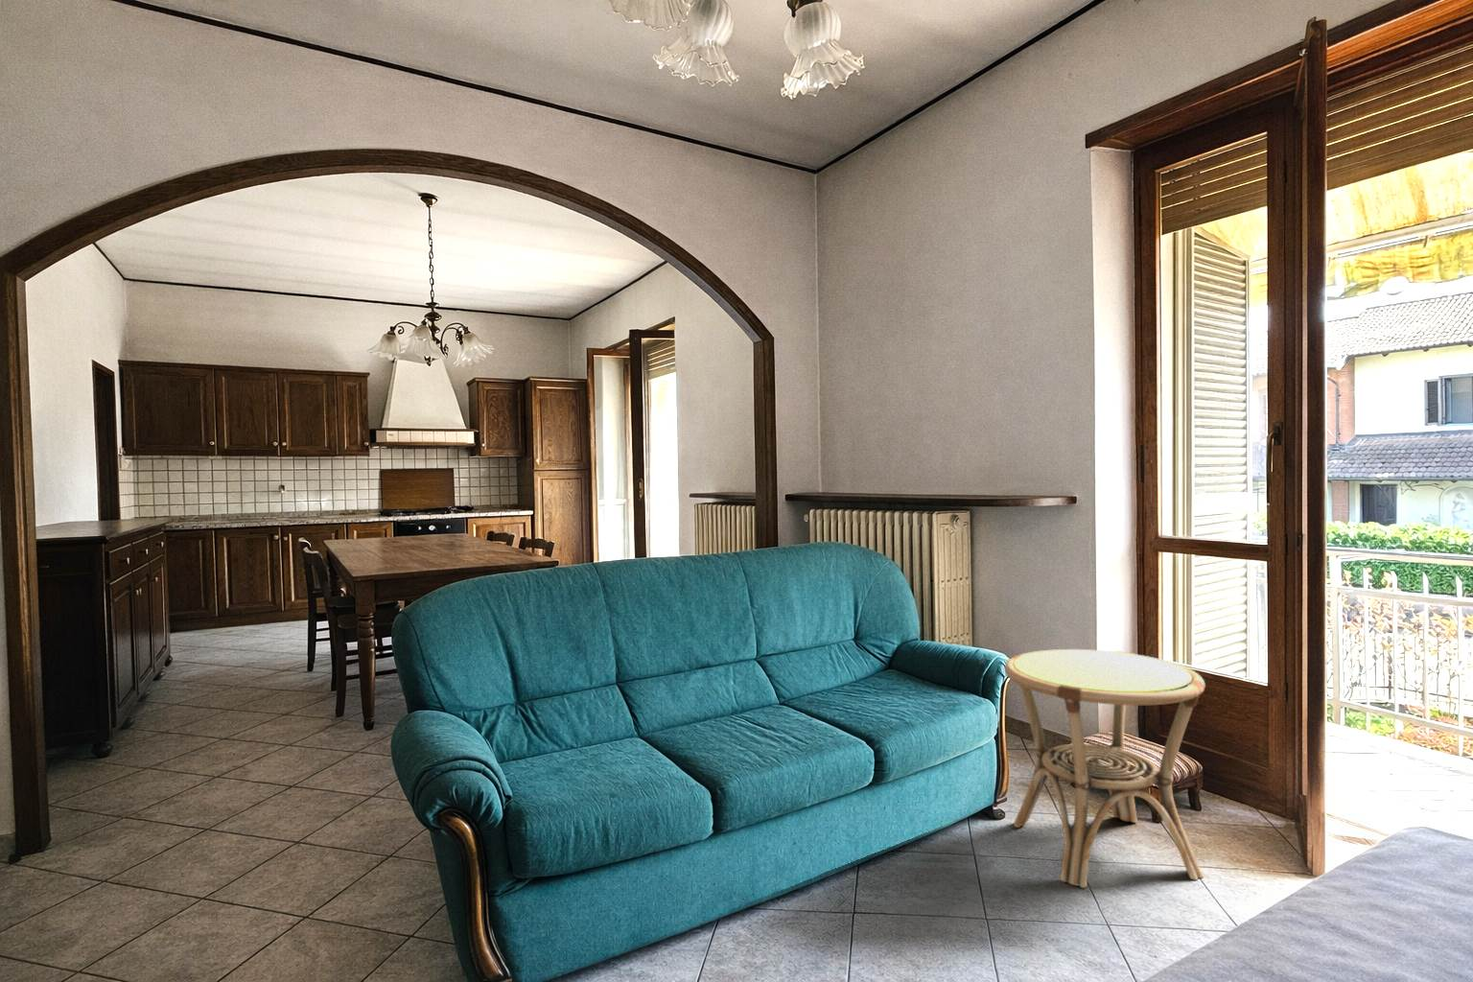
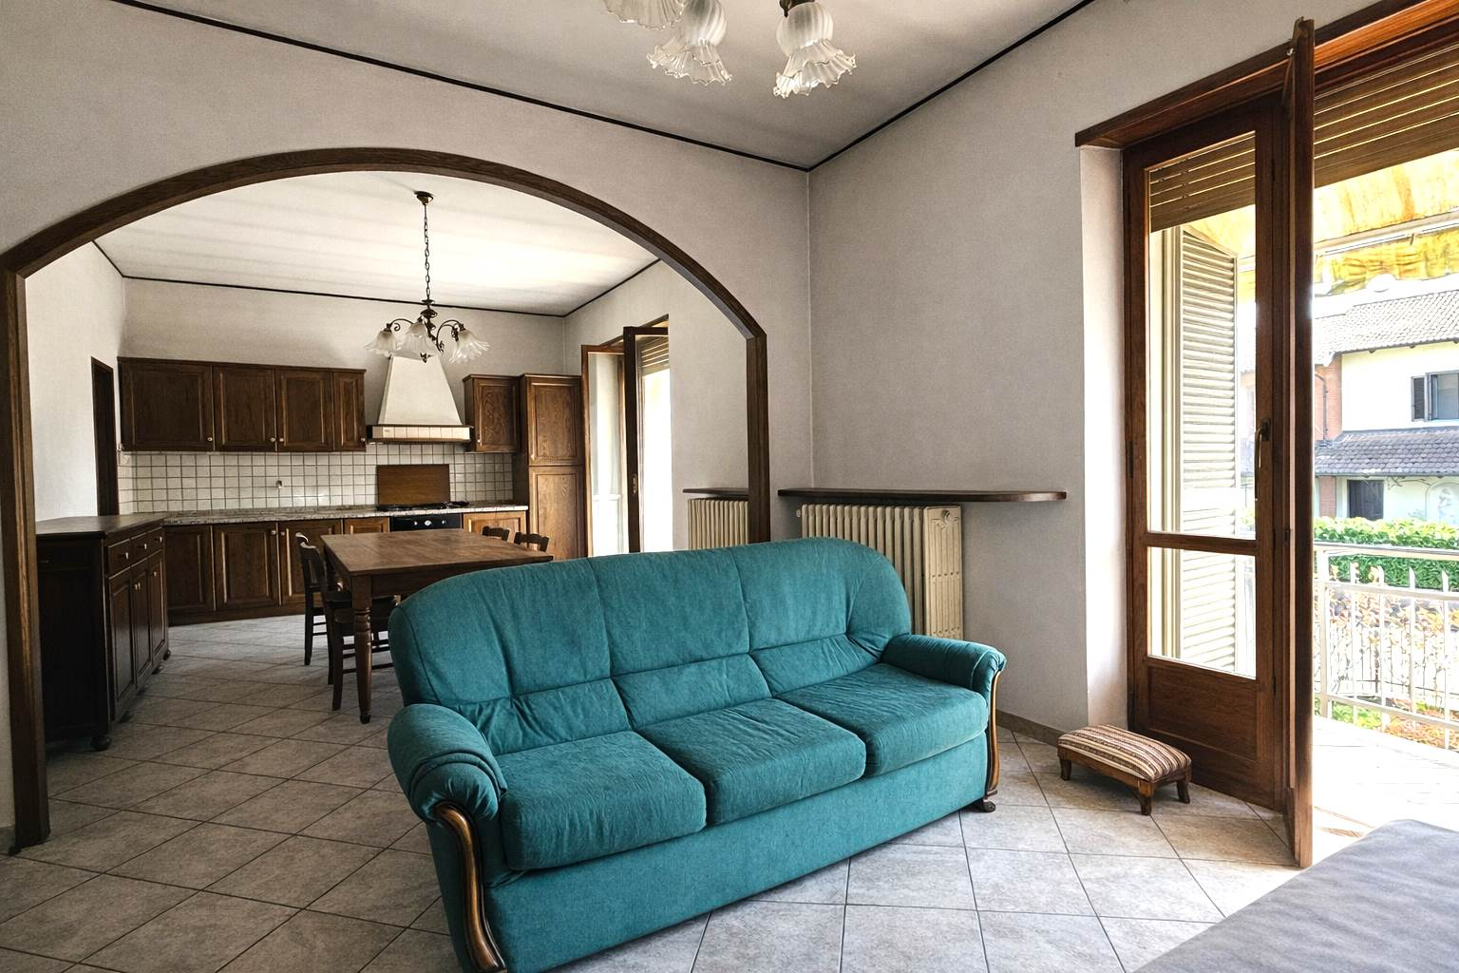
- side table (1100, 757)
